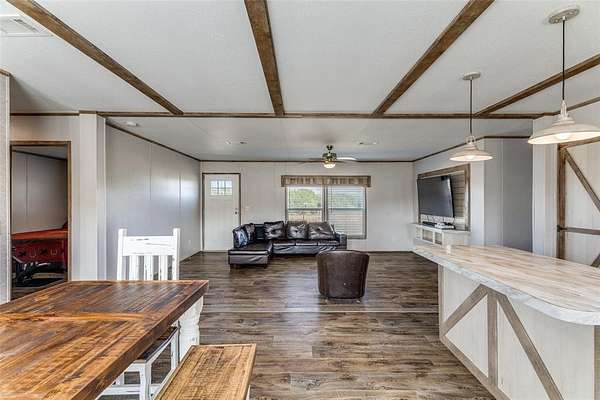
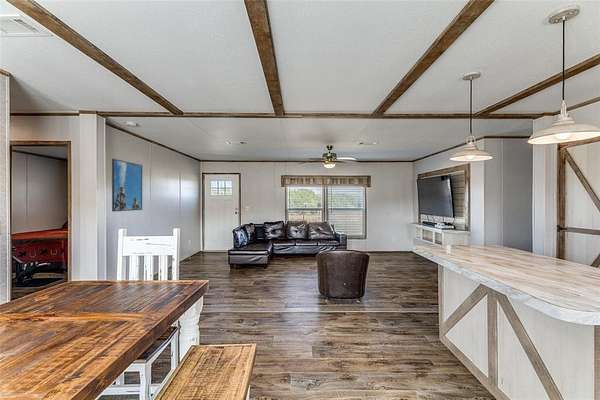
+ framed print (128, 186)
